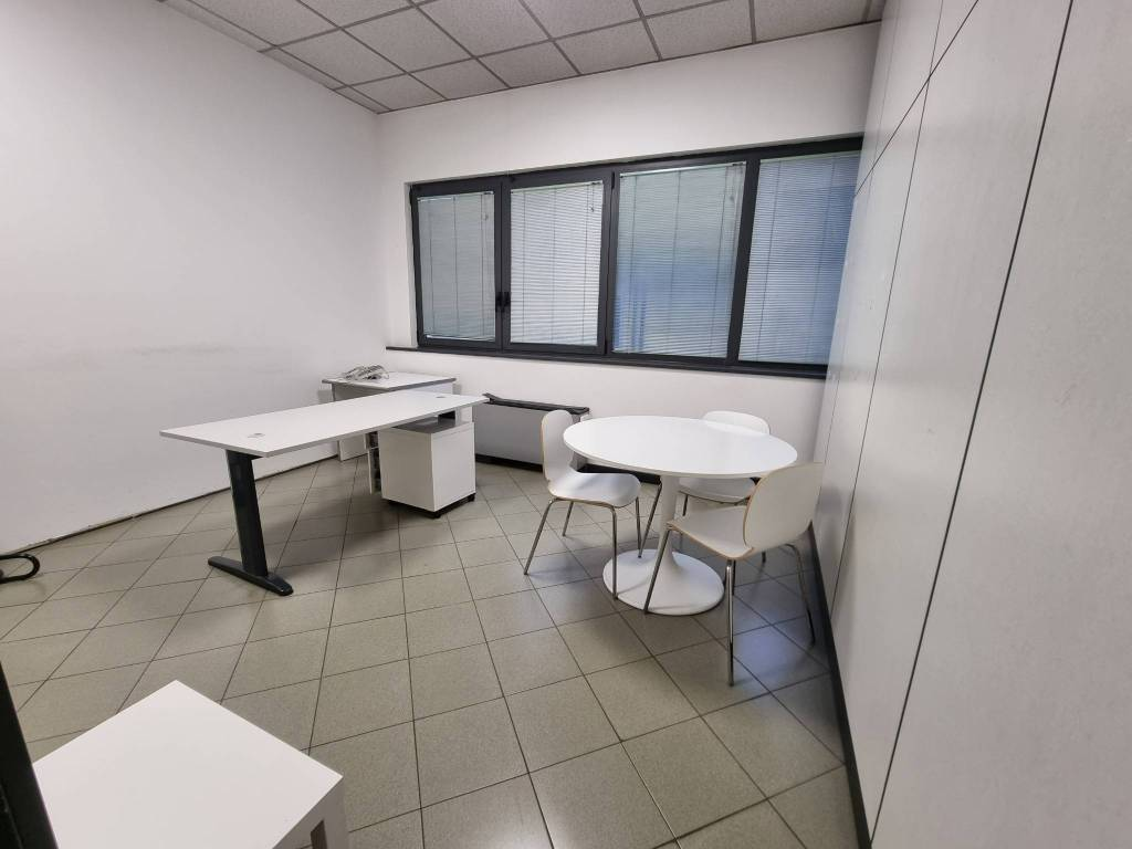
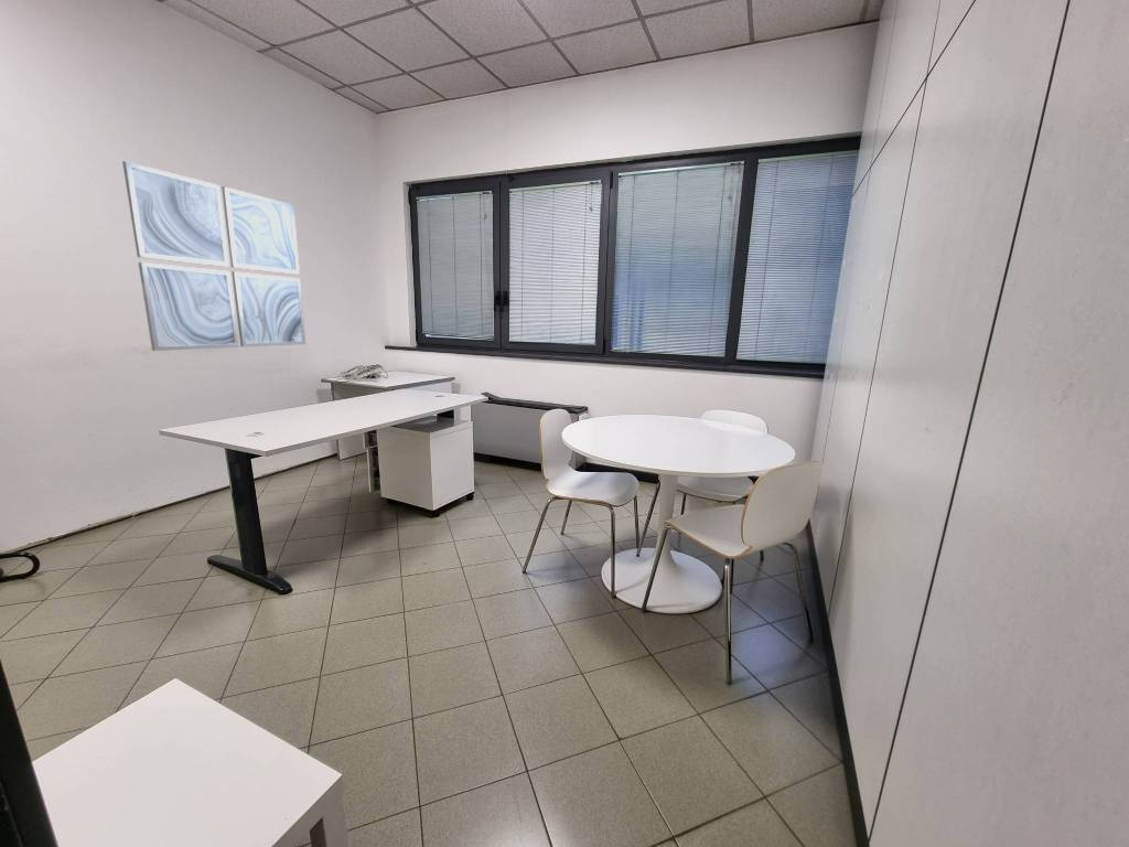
+ wall art (229, 271)
